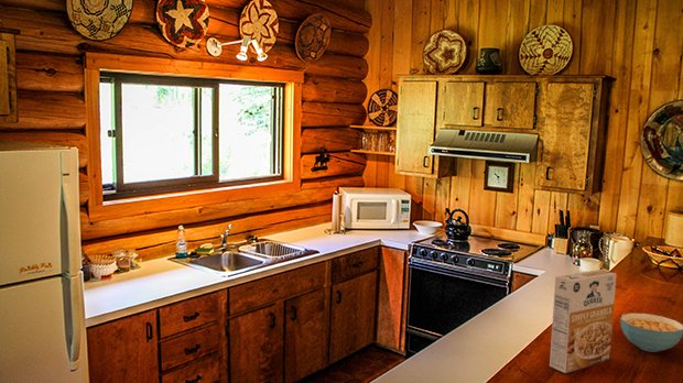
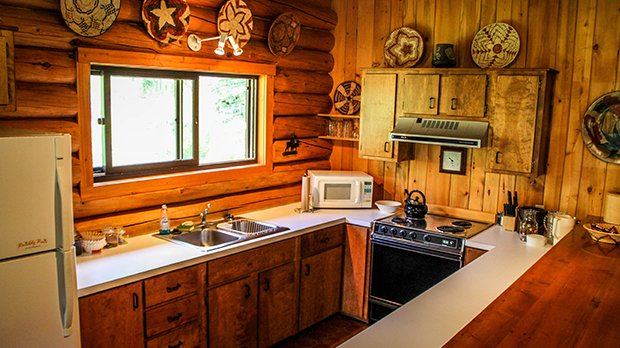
- cereal bowl (650, 335)
- cereal box (583, 319)
